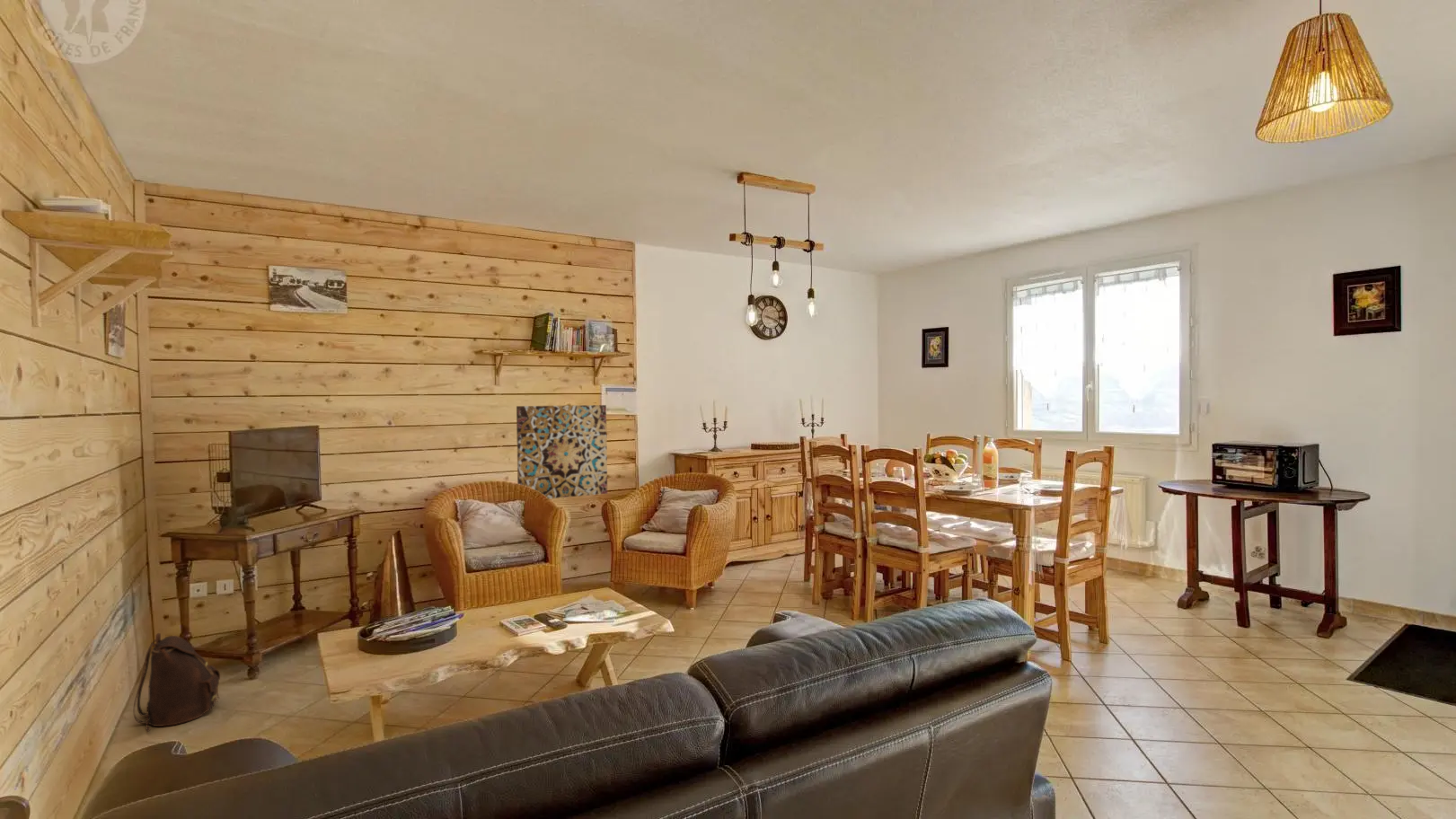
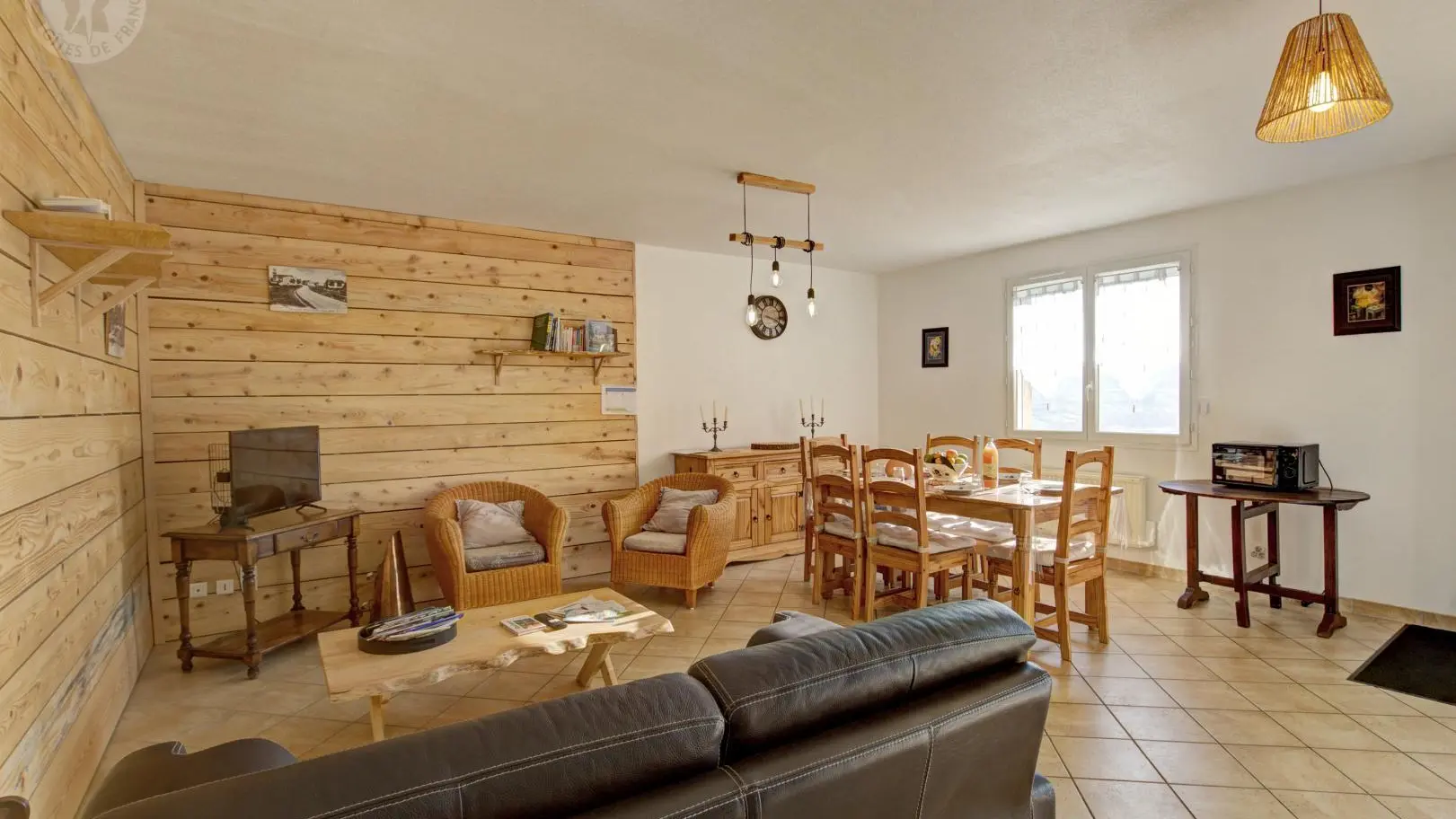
- backpack (178, 672)
- wall art (563, 451)
